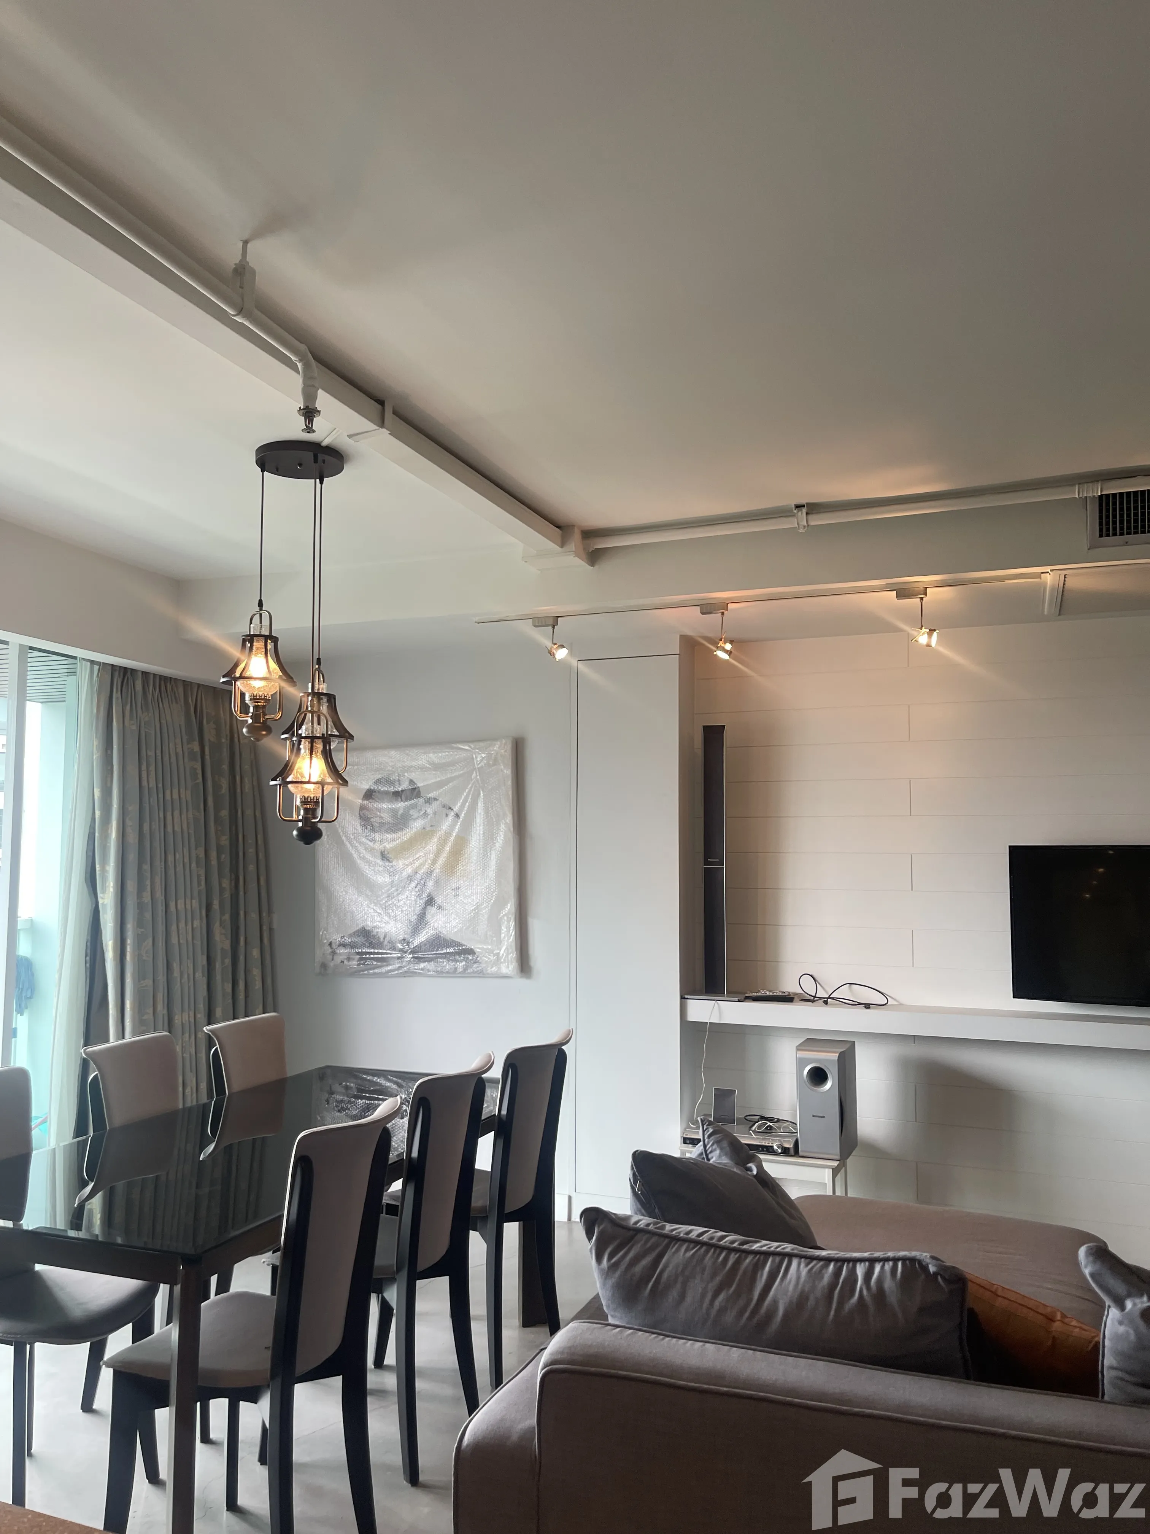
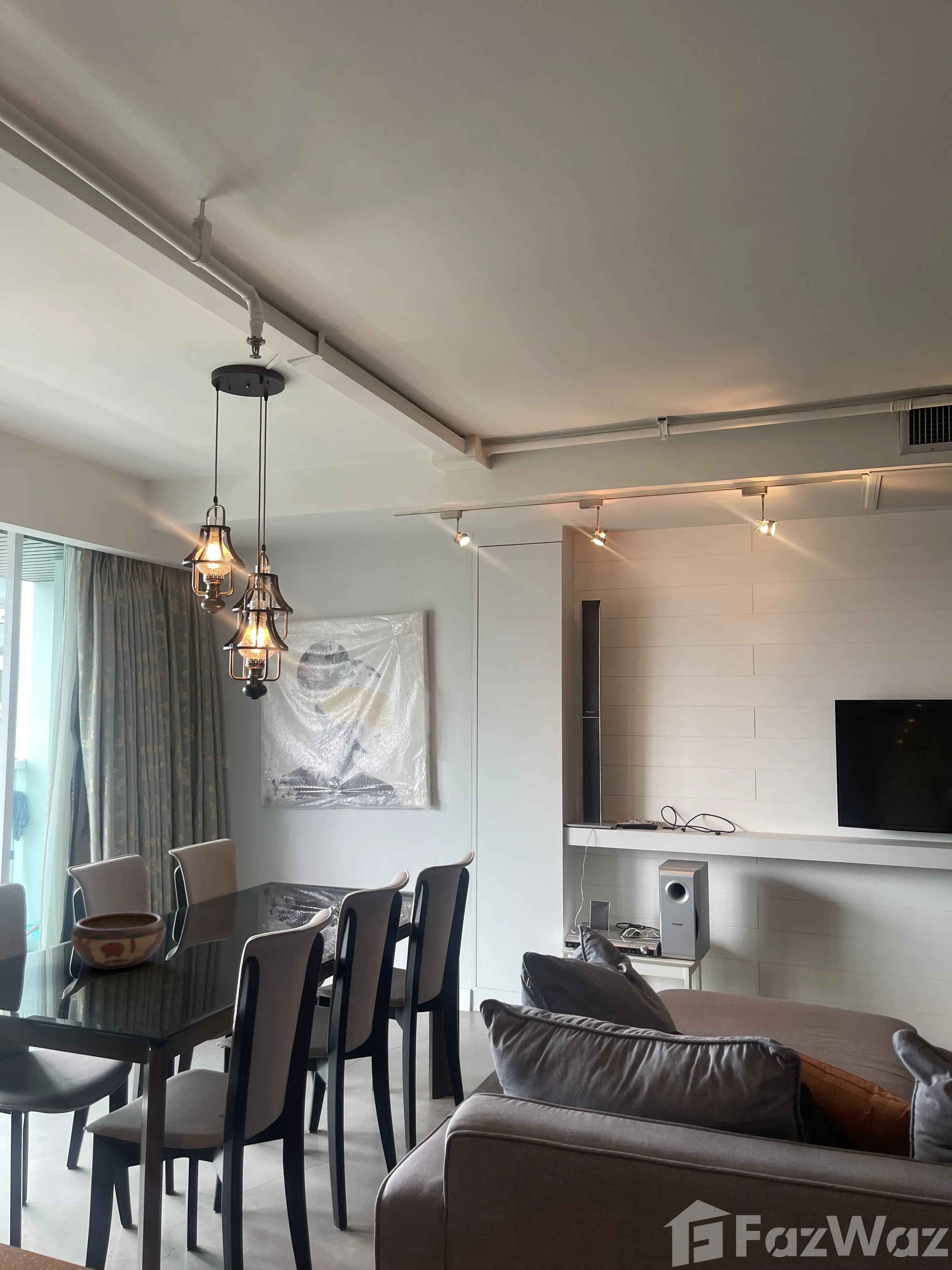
+ decorative bowl (119, 941)
